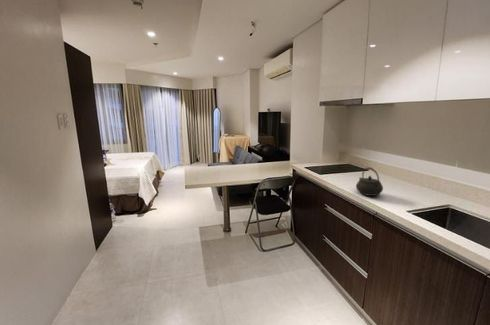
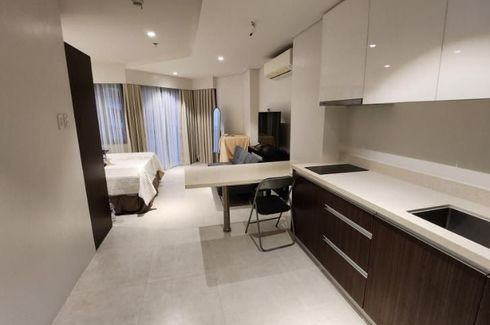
- kettle (368, 180)
